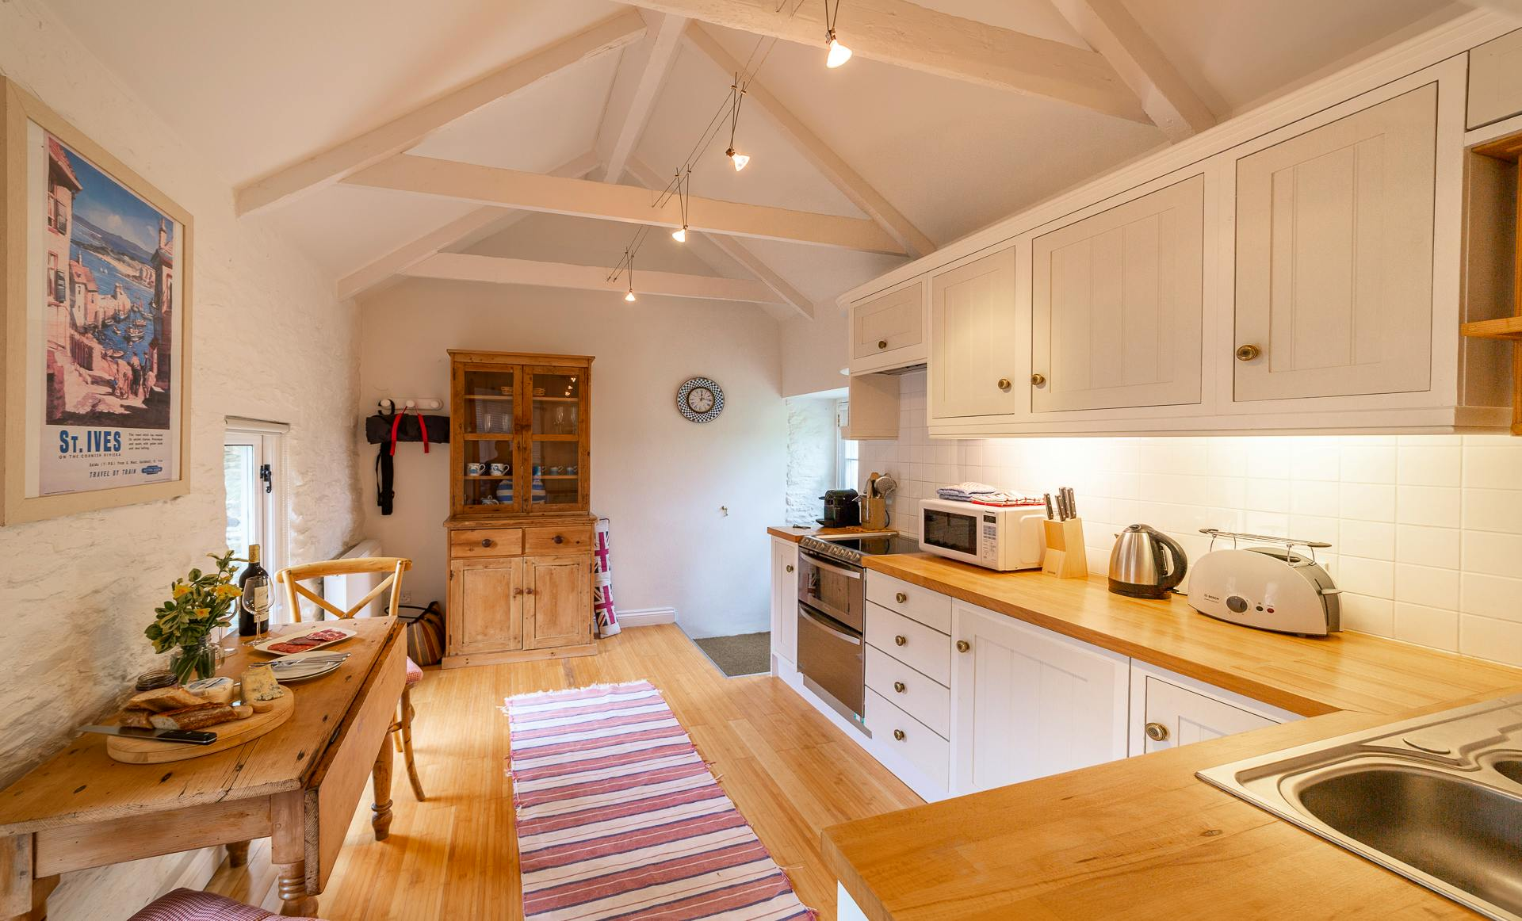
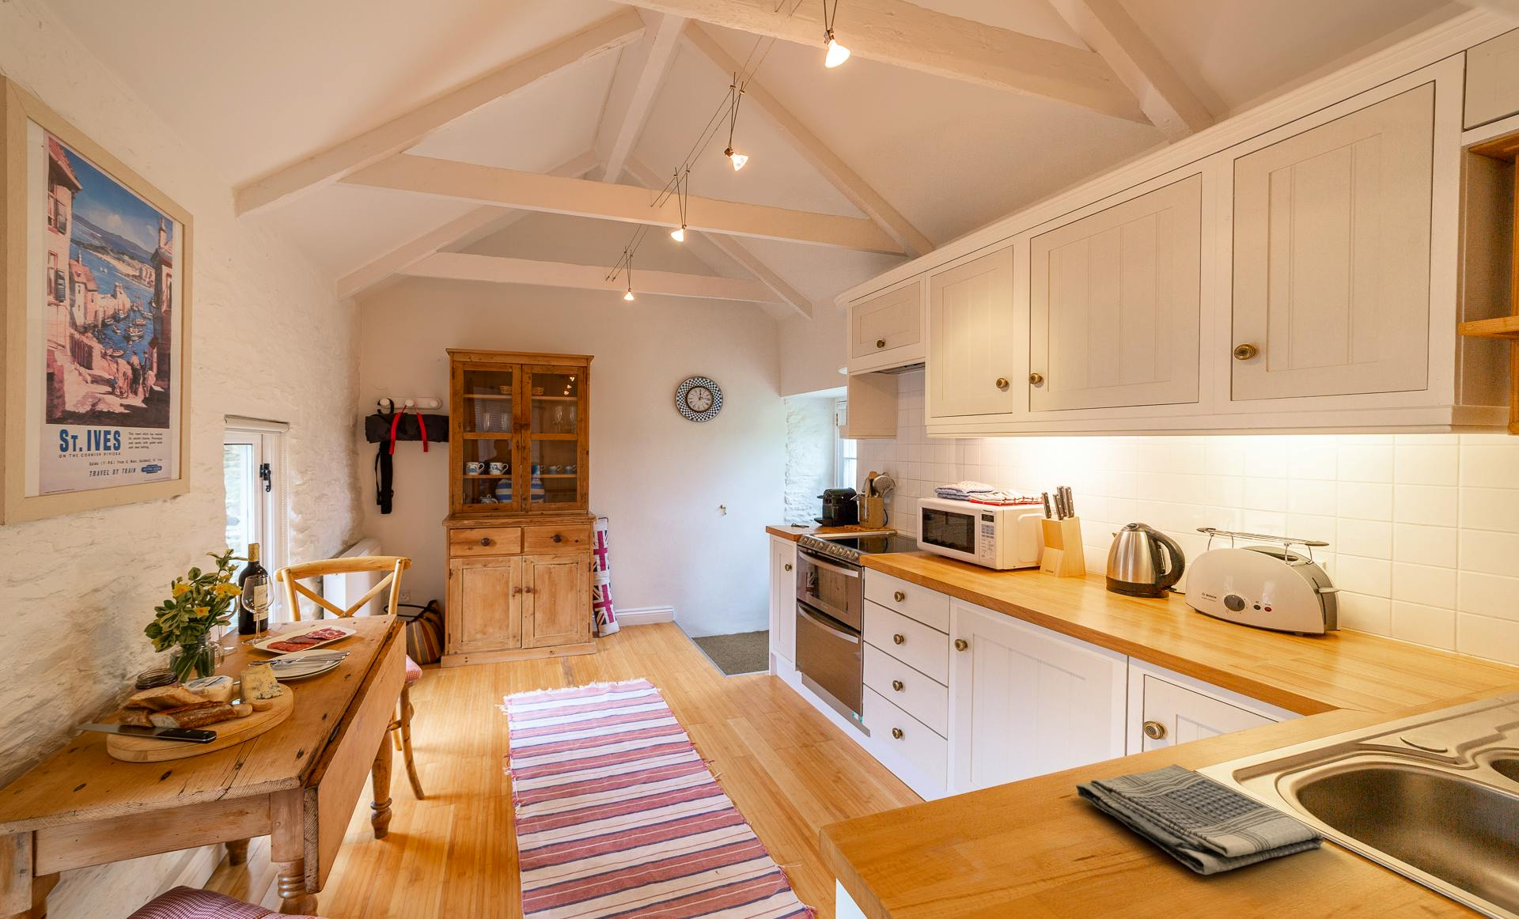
+ dish towel (1189, 808)
